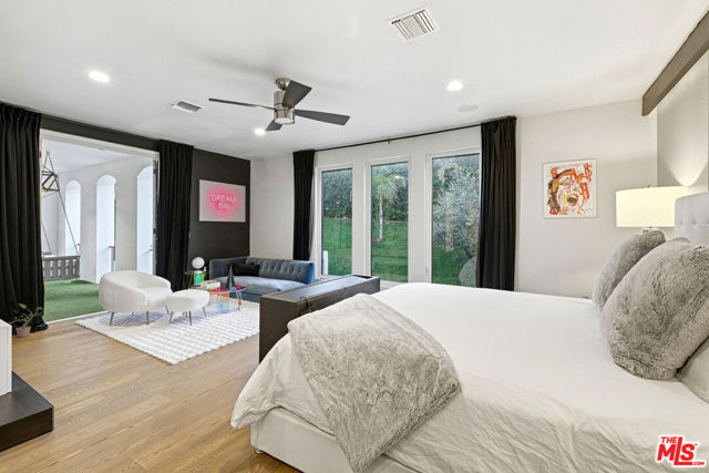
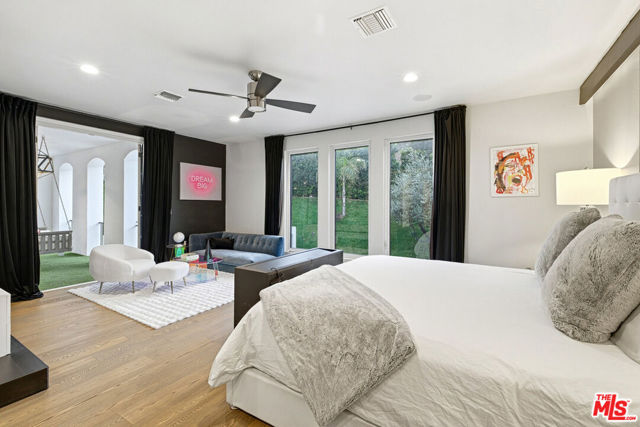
- potted plant (25, 318)
